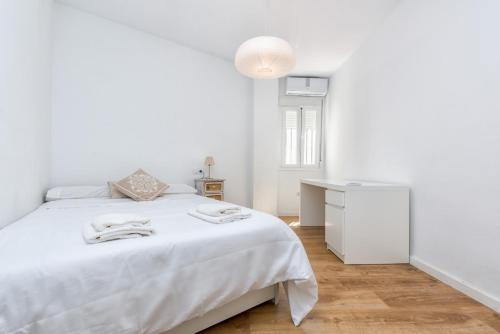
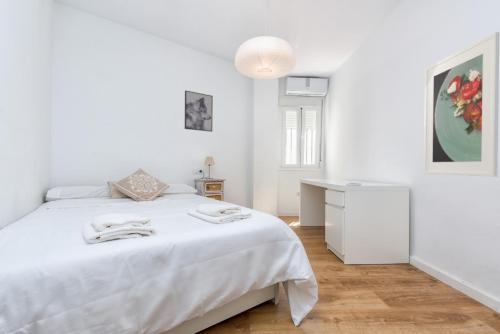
+ wall art (199, 111)
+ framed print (455, 114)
